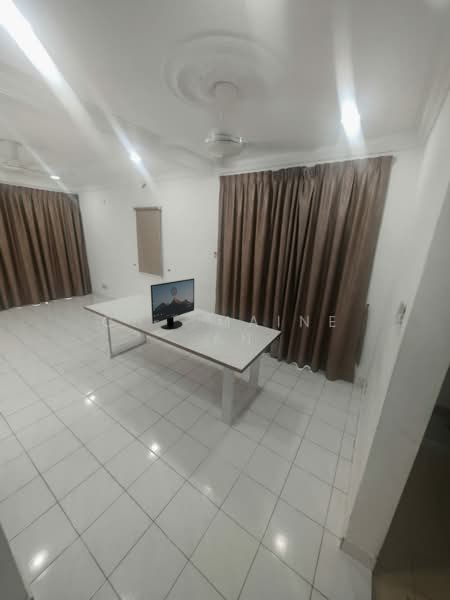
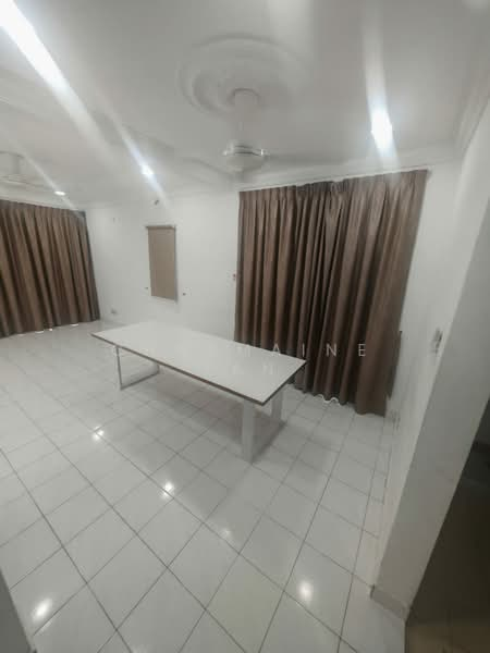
- monitor (174, 303)
